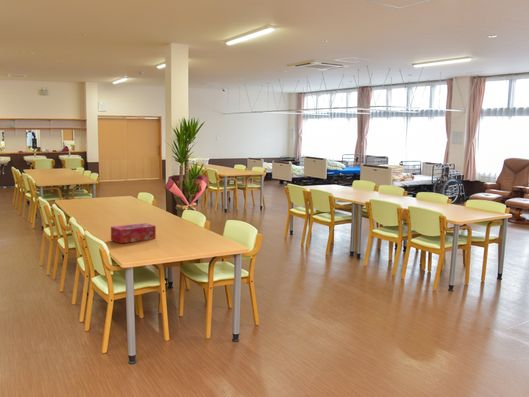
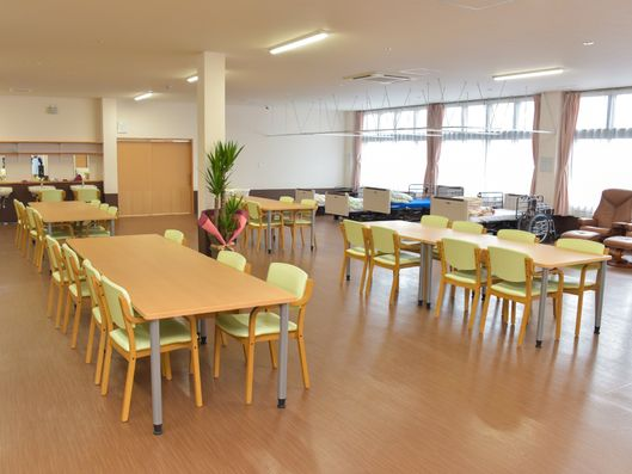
- tissue box (133, 232)
